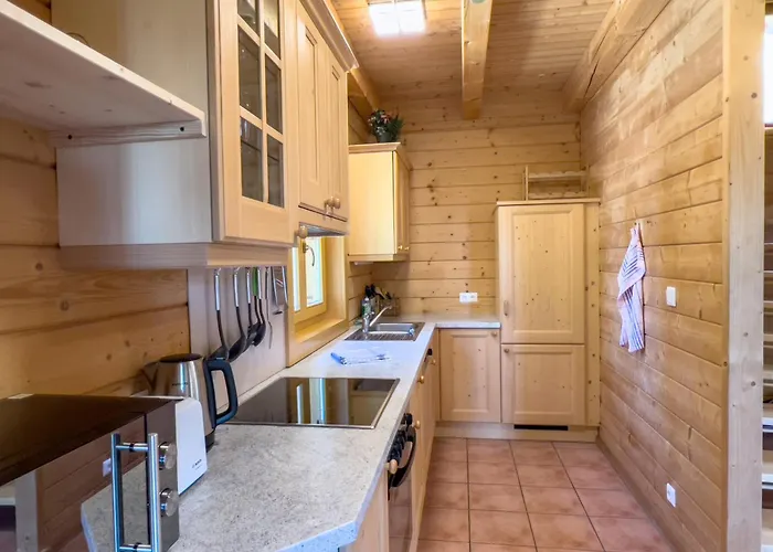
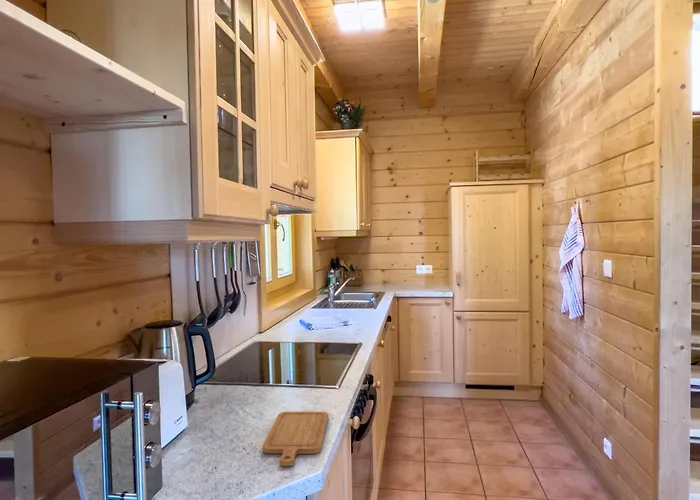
+ chopping board (296, 435)
